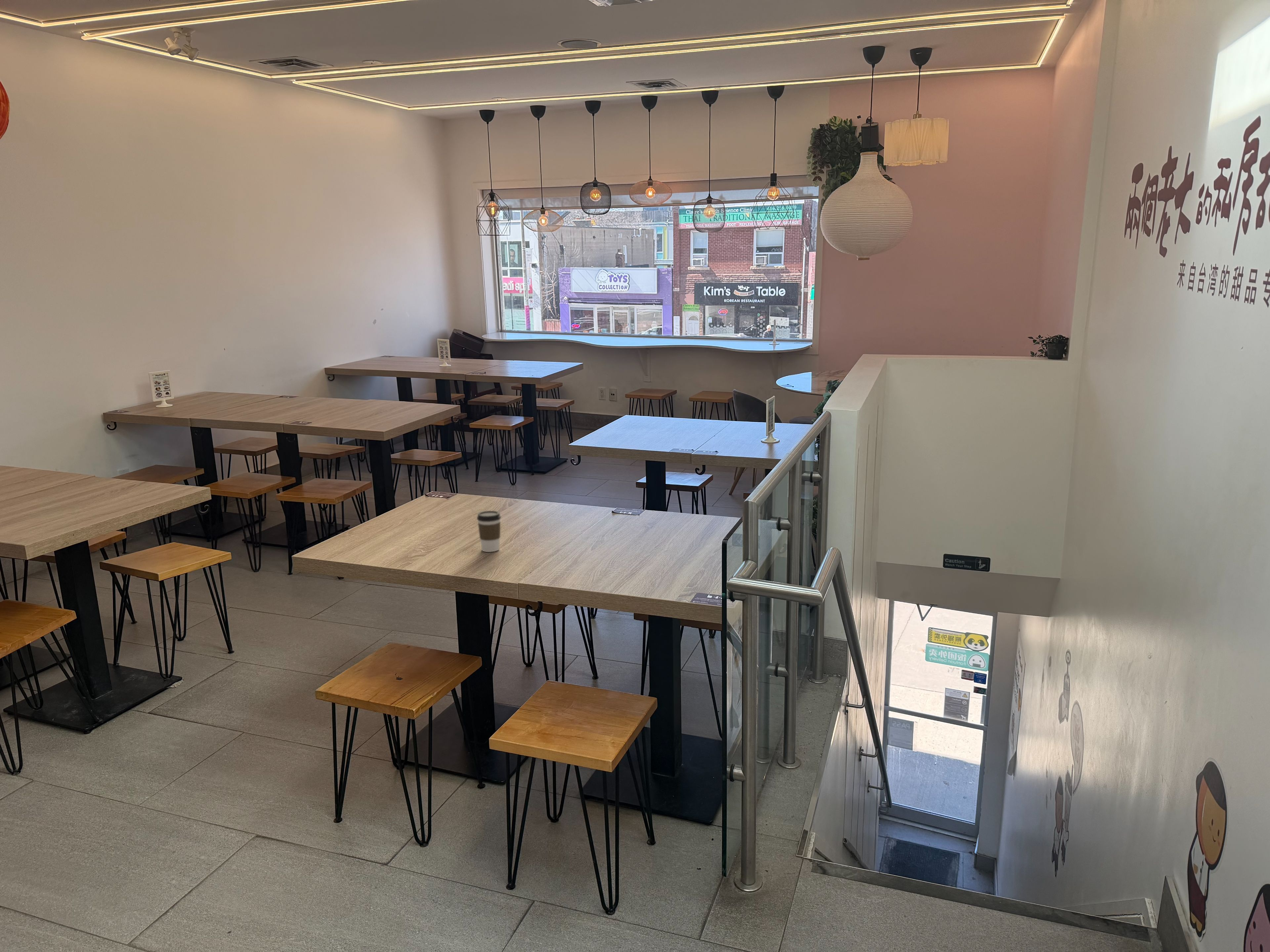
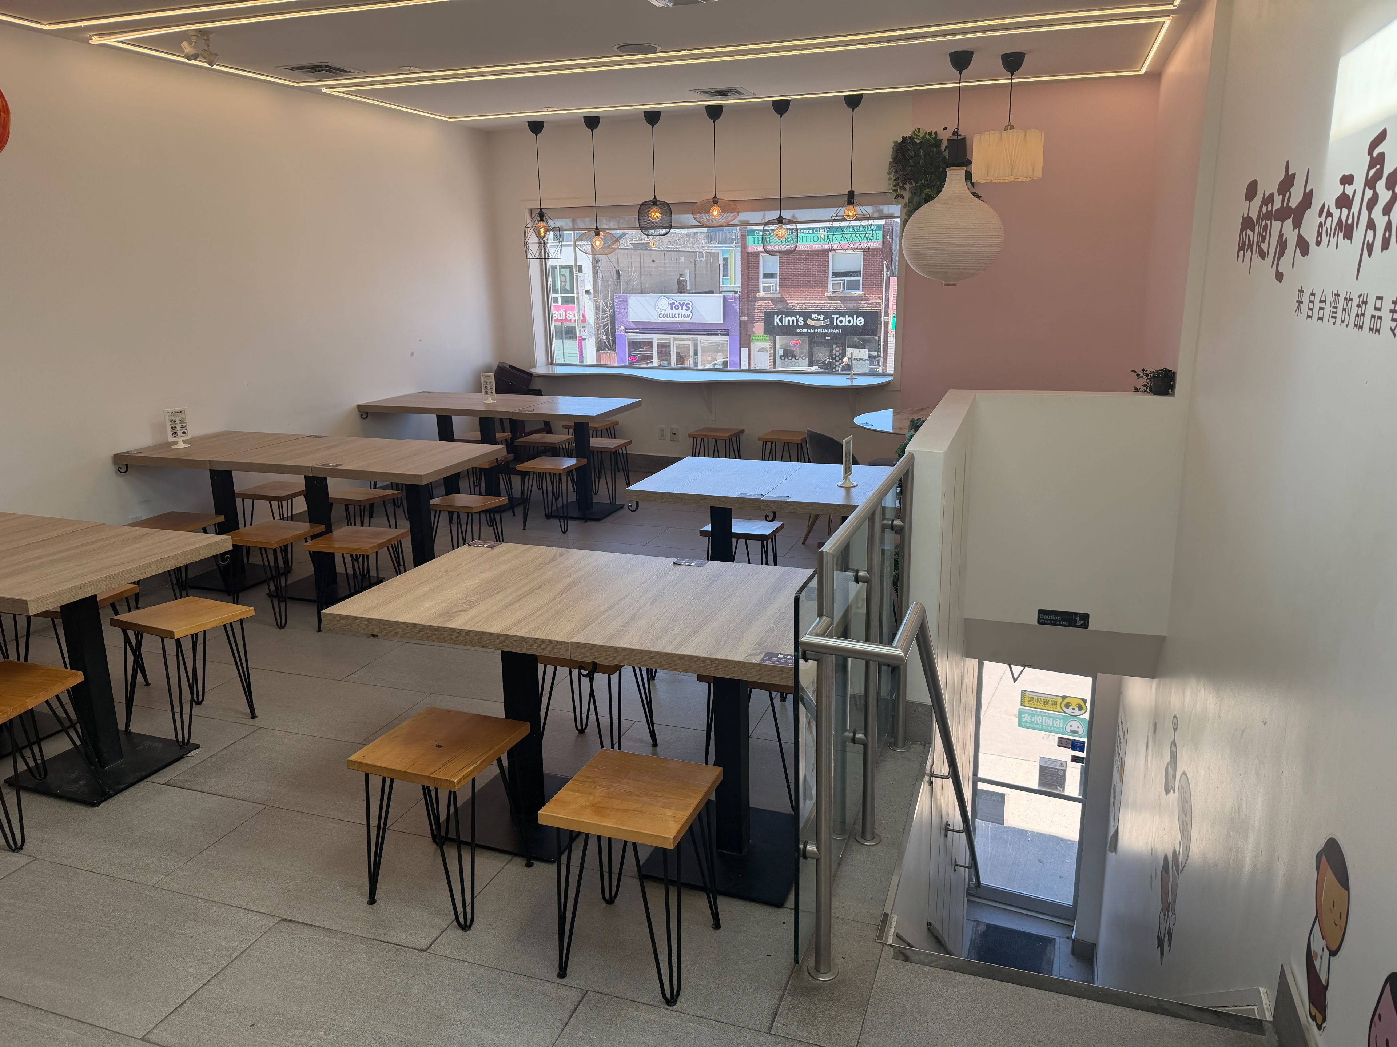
- coffee cup (489, 531)
